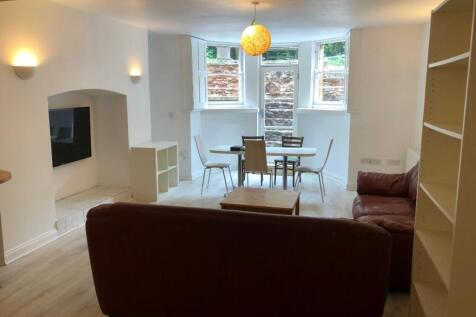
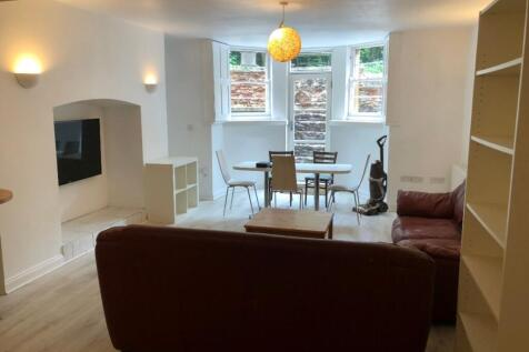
+ vacuum cleaner (371, 173)
